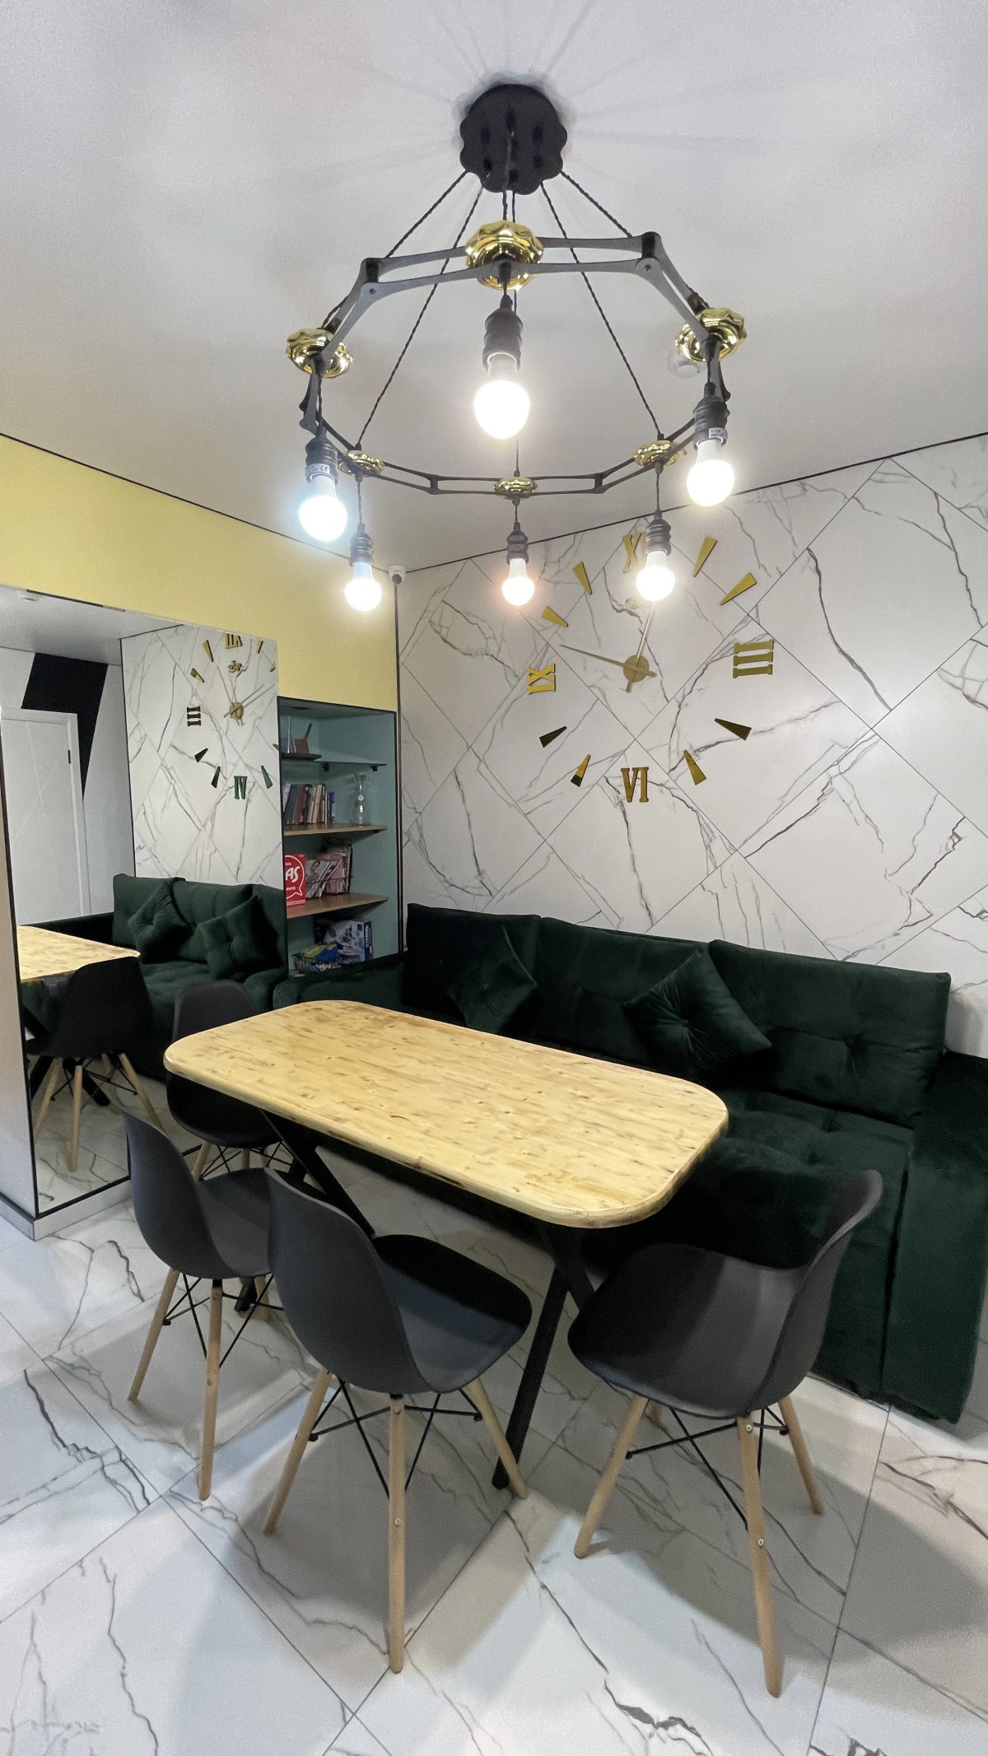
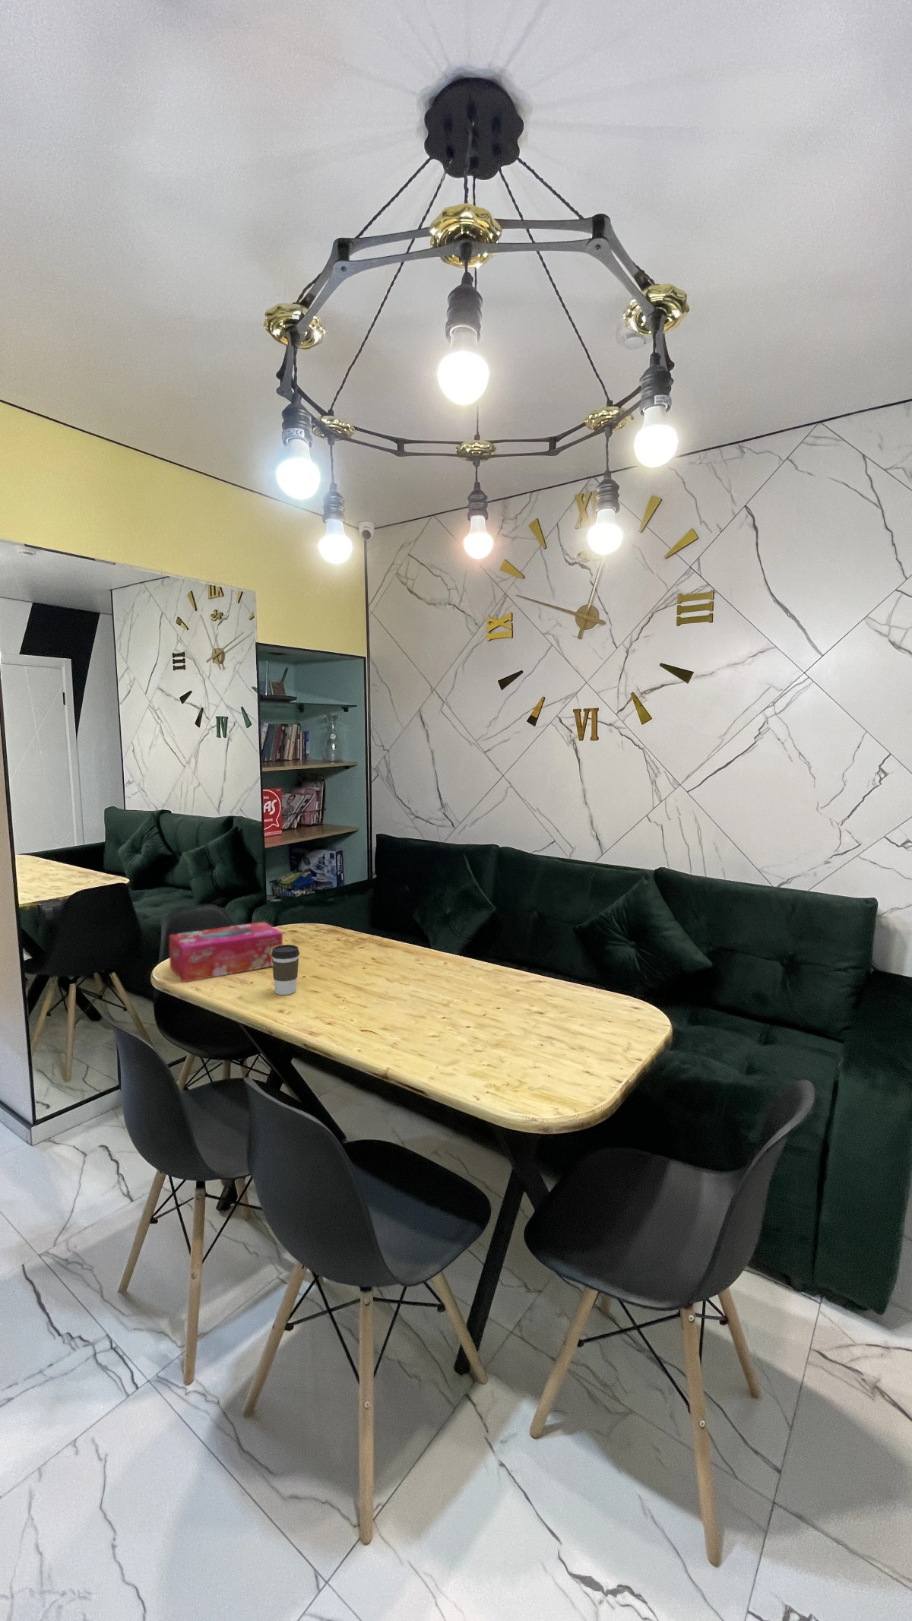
+ tissue box (226, 950)
+ coffee cup (285, 970)
